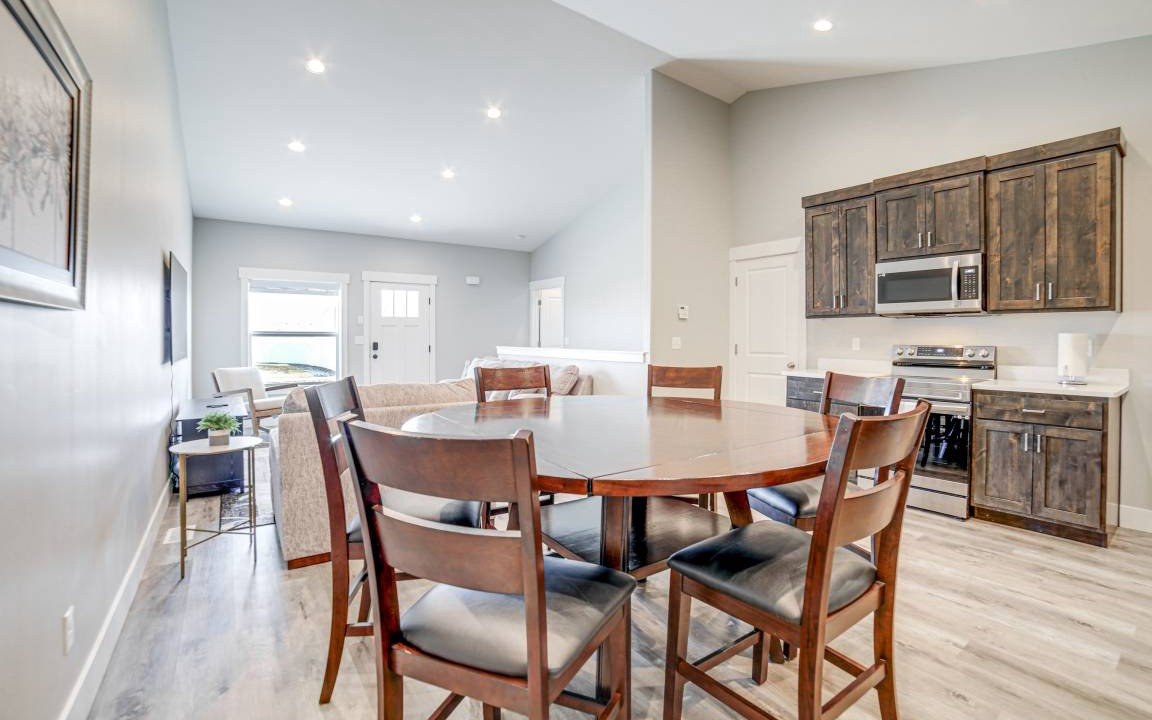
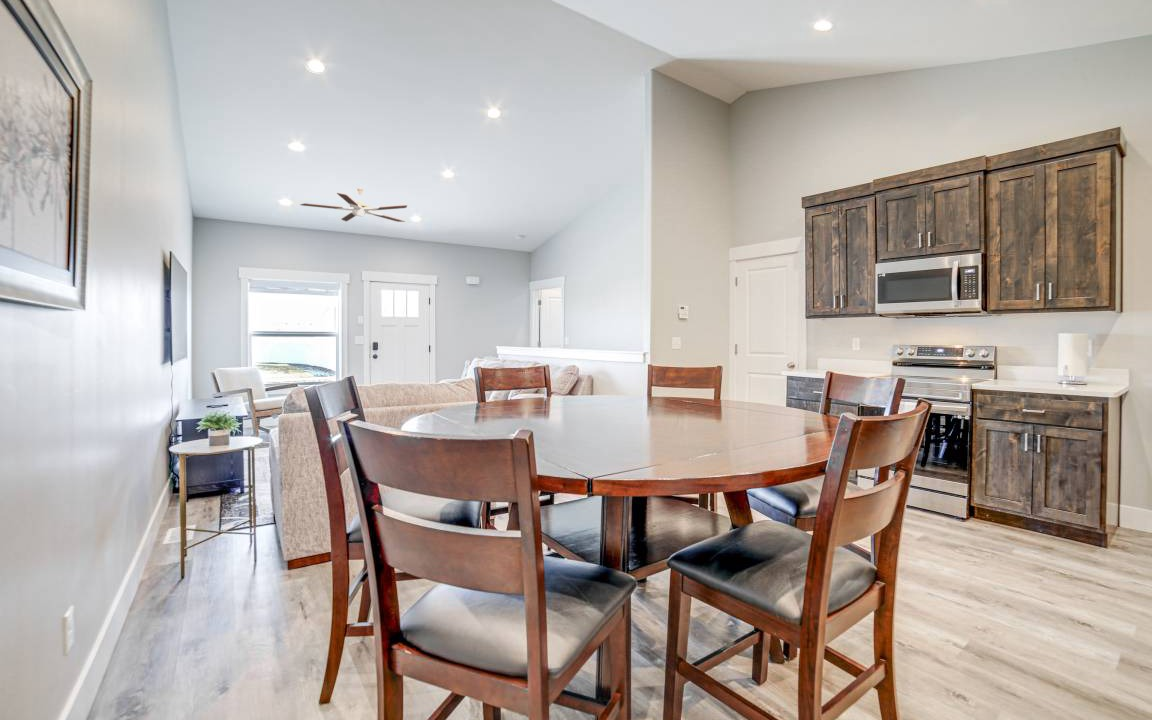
+ ceiling fan (355, 202)
